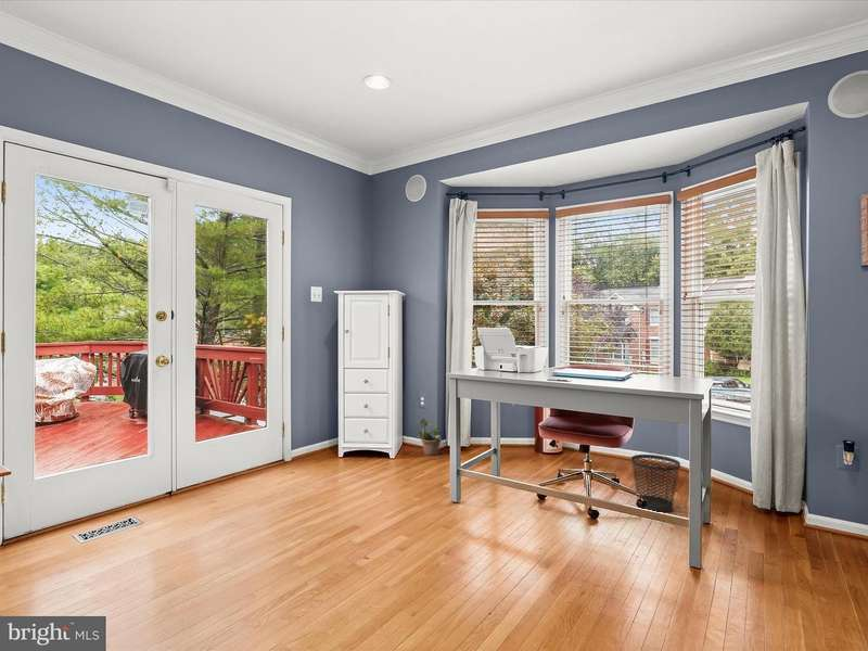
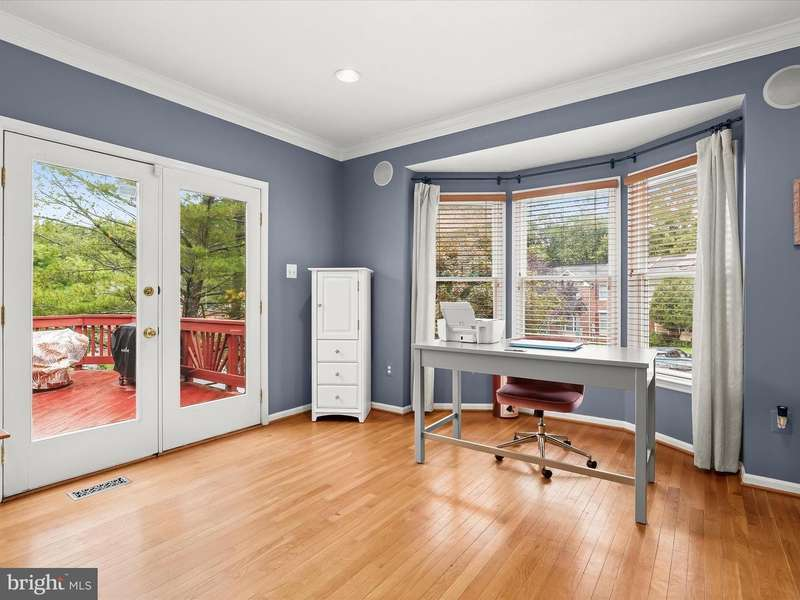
- wastebasket (654, 483)
- potted plant (431, 433)
